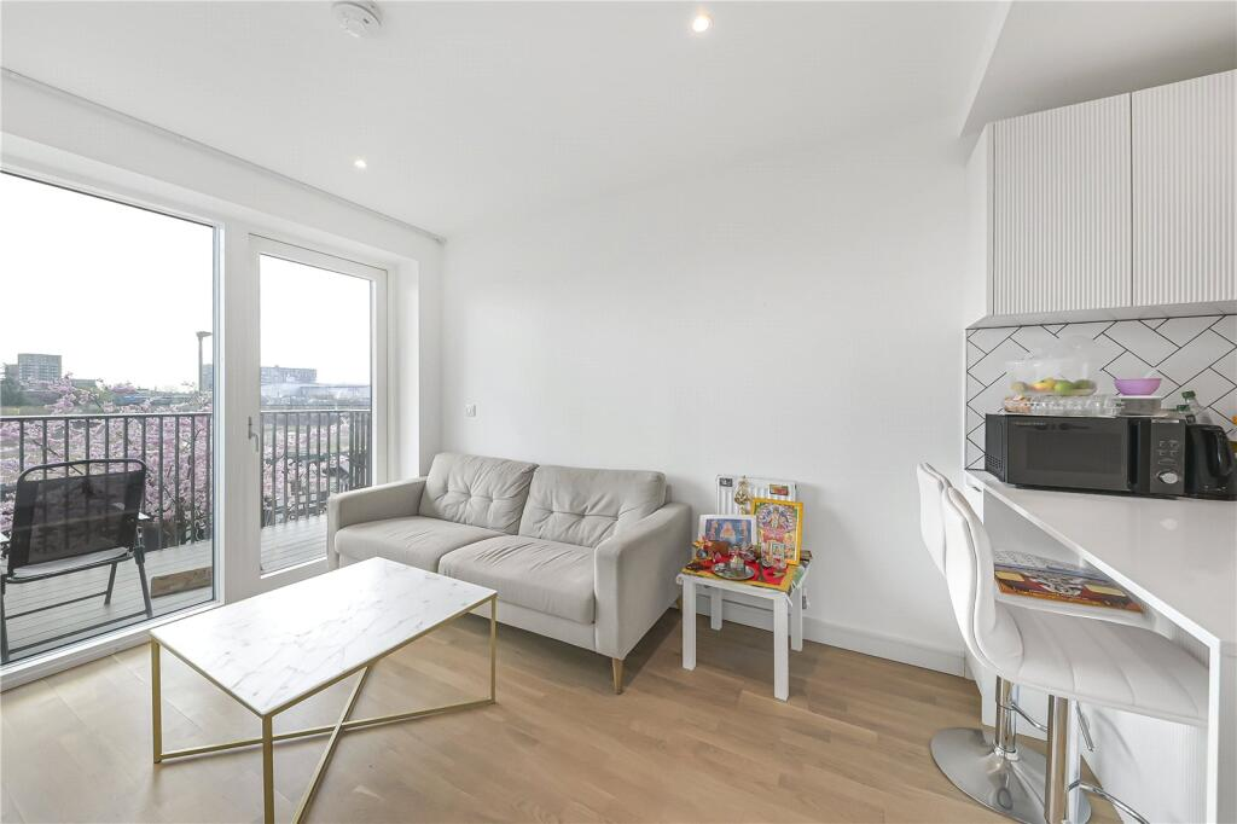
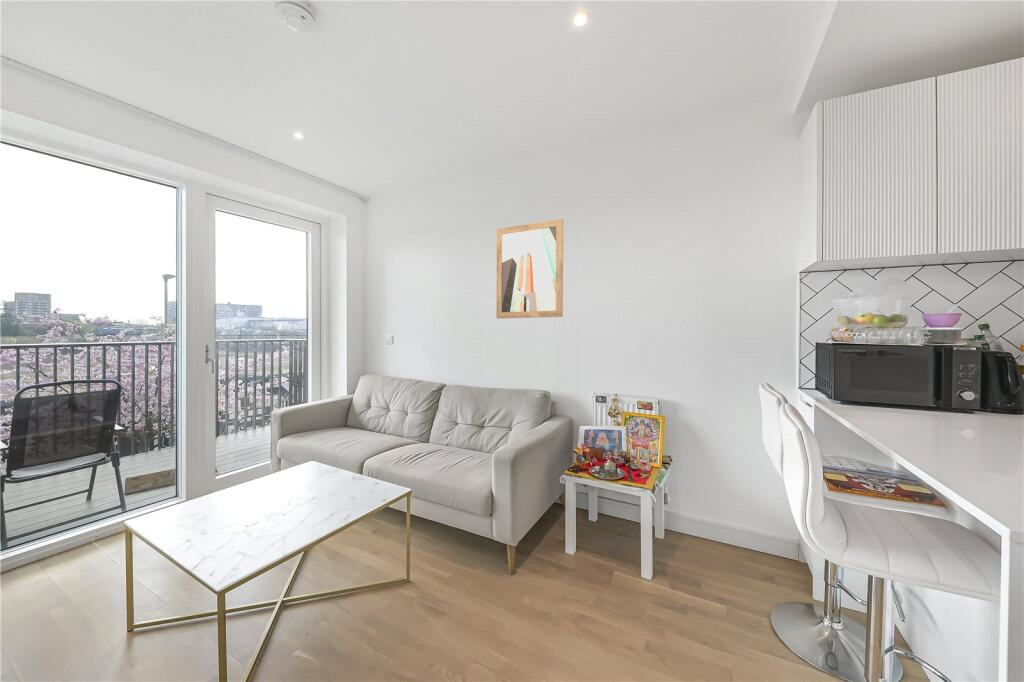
+ wall art (528, 271)
